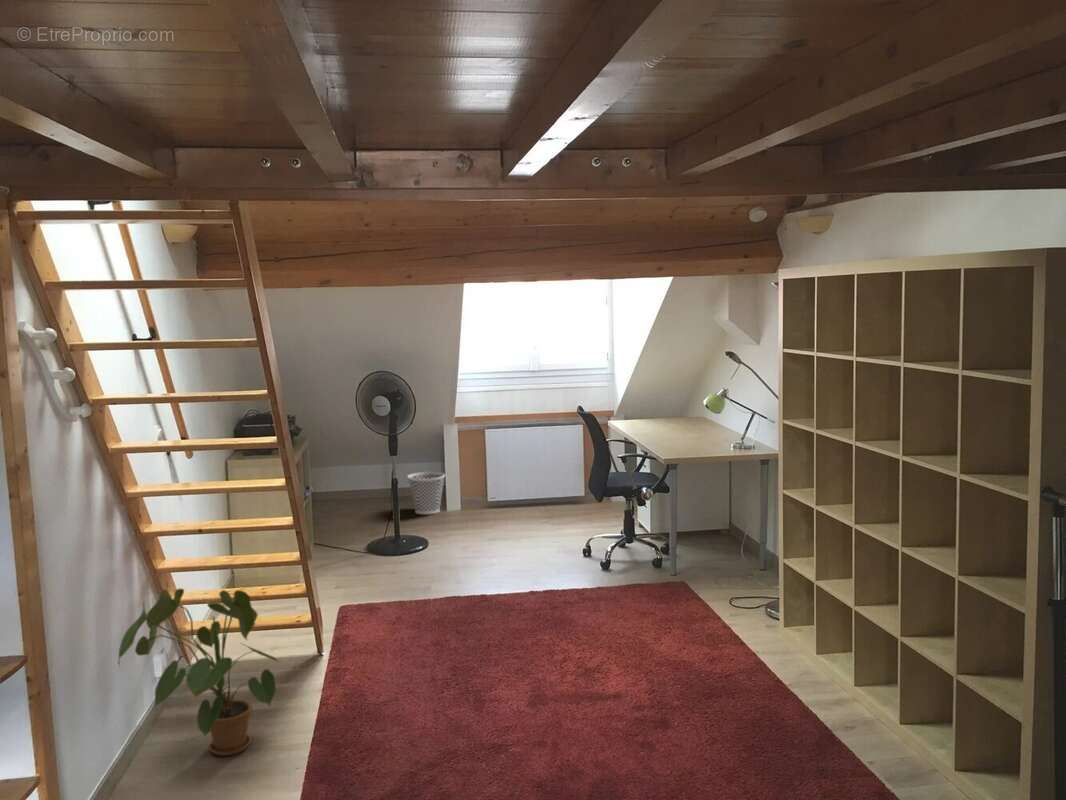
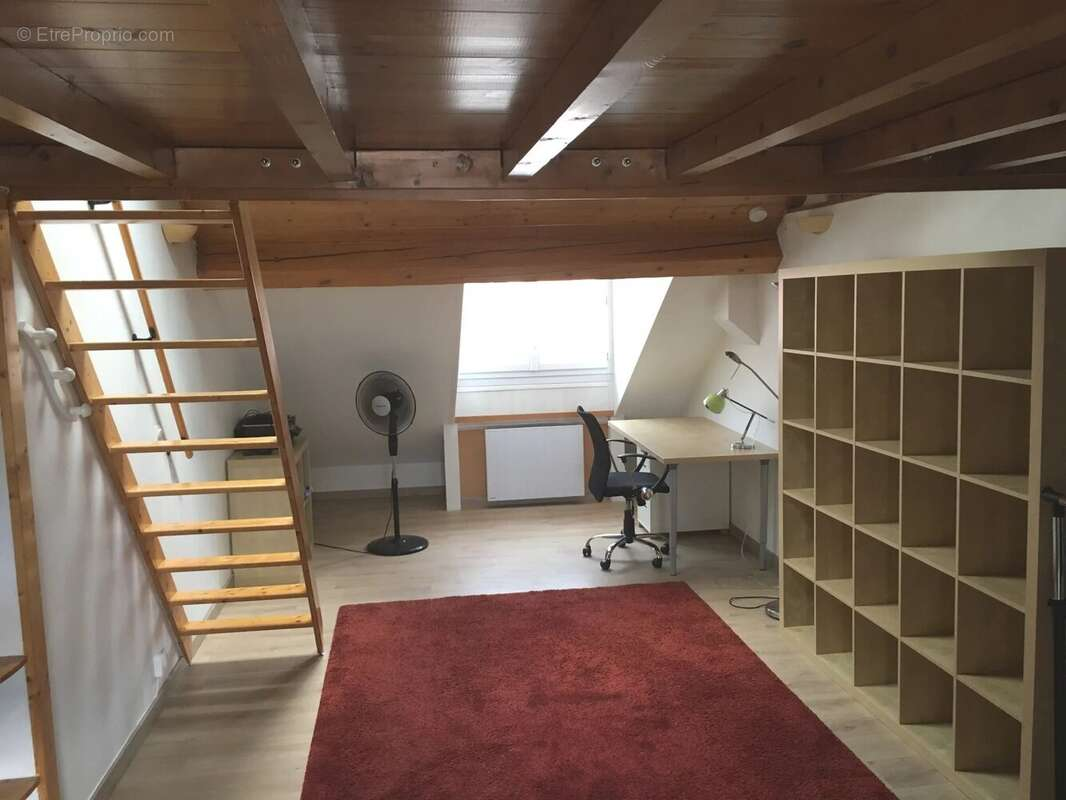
- wastebasket (426, 493)
- house plant (207, 667)
